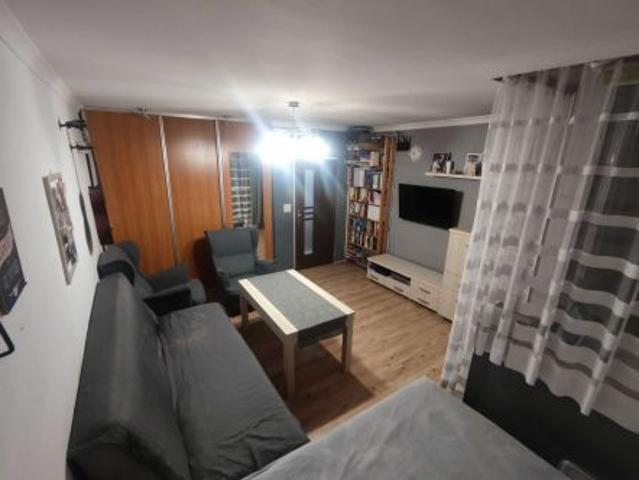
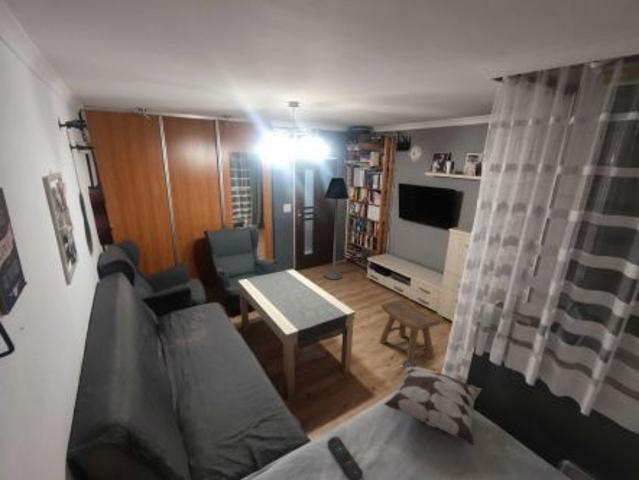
+ remote control (344, 457)
+ floor lamp (335, 228)
+ decorative pillow (433, 395)
+ stool (405, 330)
